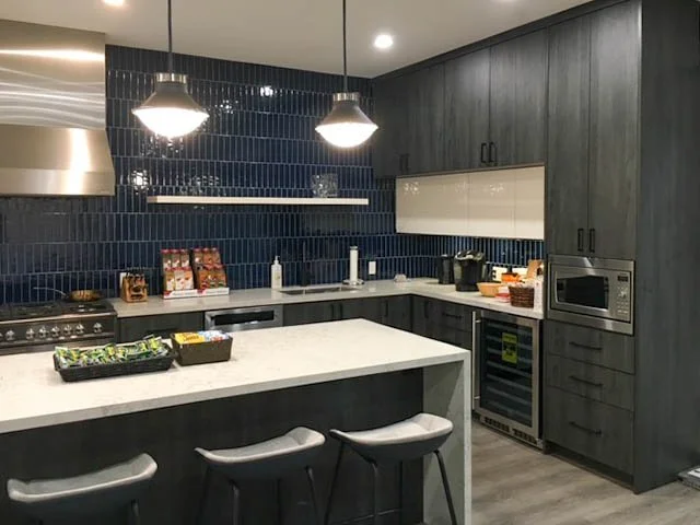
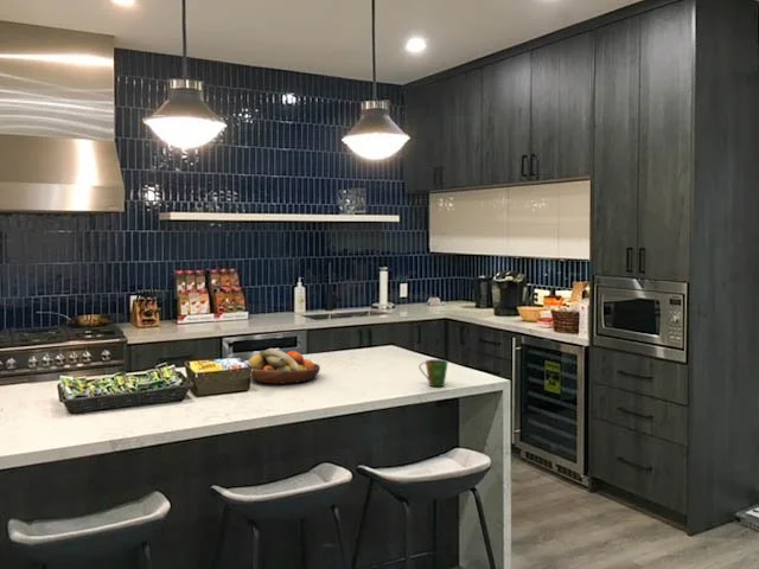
+ fruit bowl (283, 363)
+ cup (433, 372)
